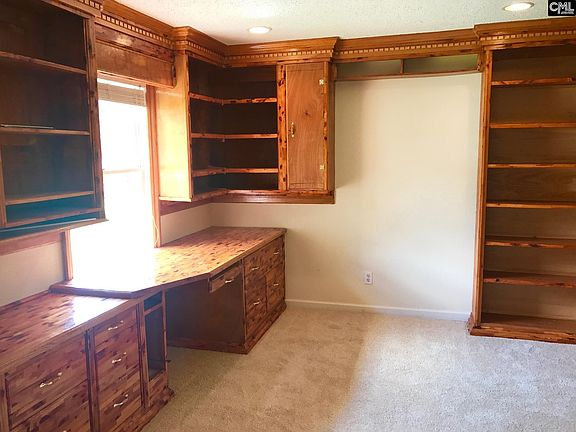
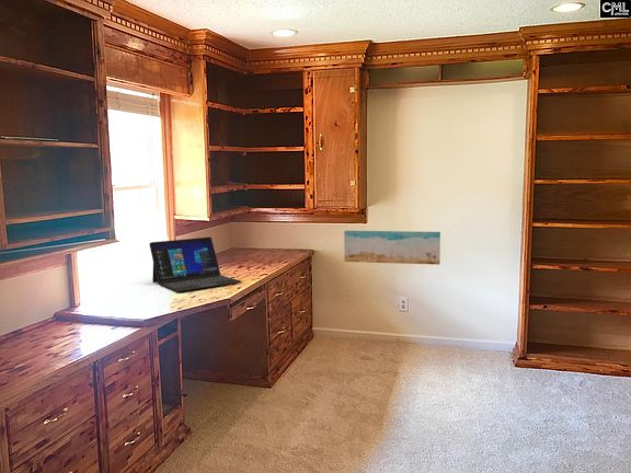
+ laptop (195, 262)
+ wall art (391, 246)
